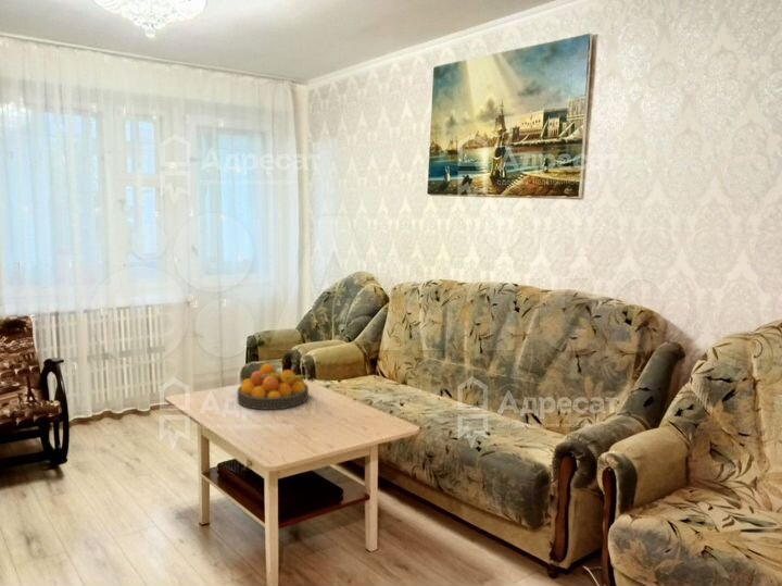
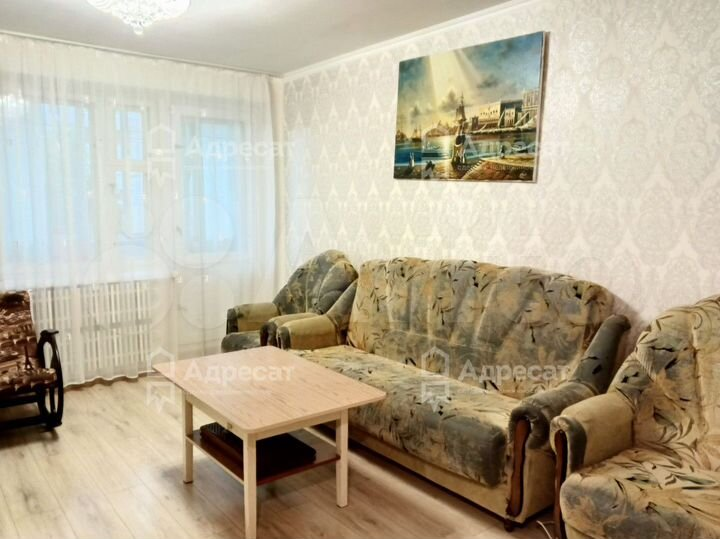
- fruit bowl (273, 383)
